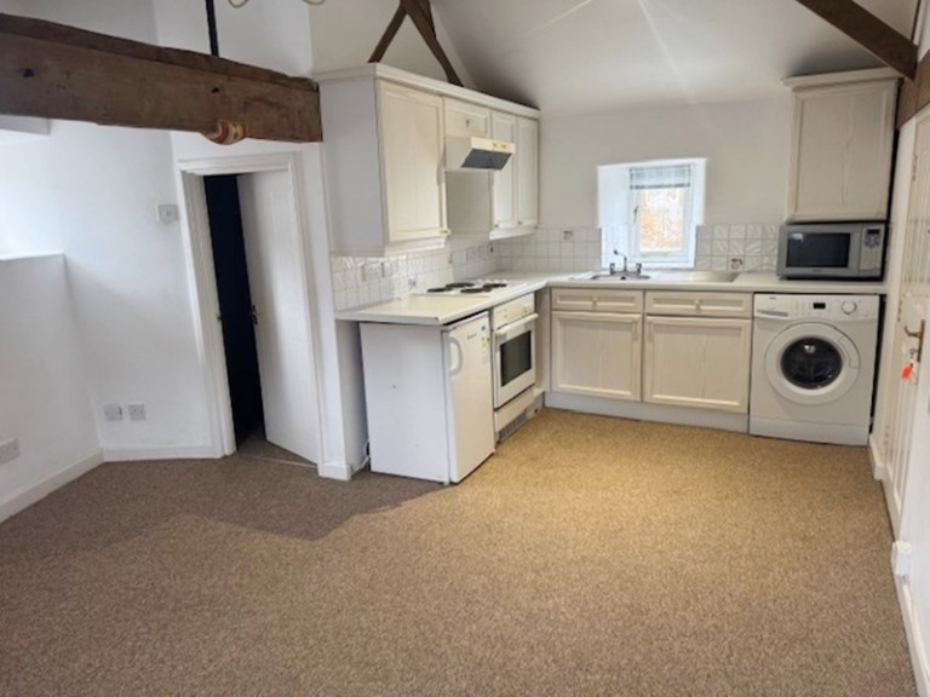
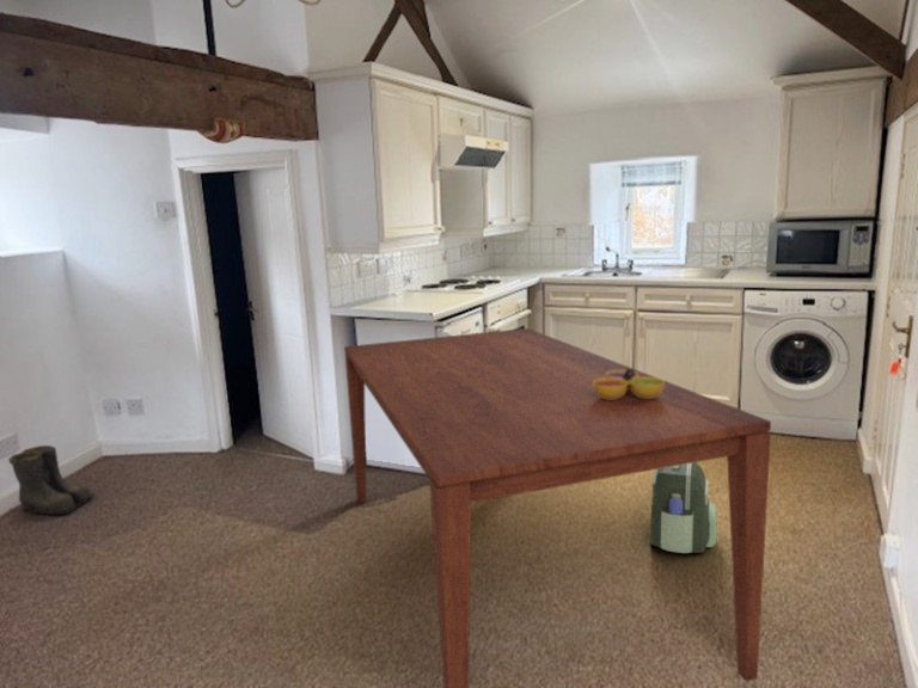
+ decorative bowl (622, 381)
+ boots (49, 478)
+ backpack (684, 496)
+ dining table (502, 473)
